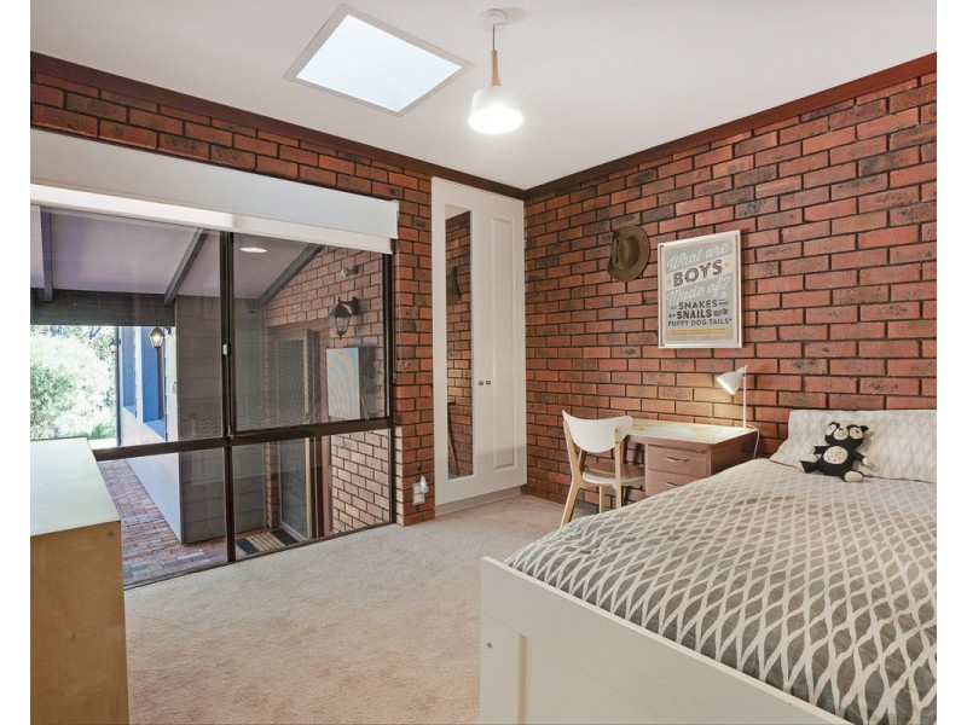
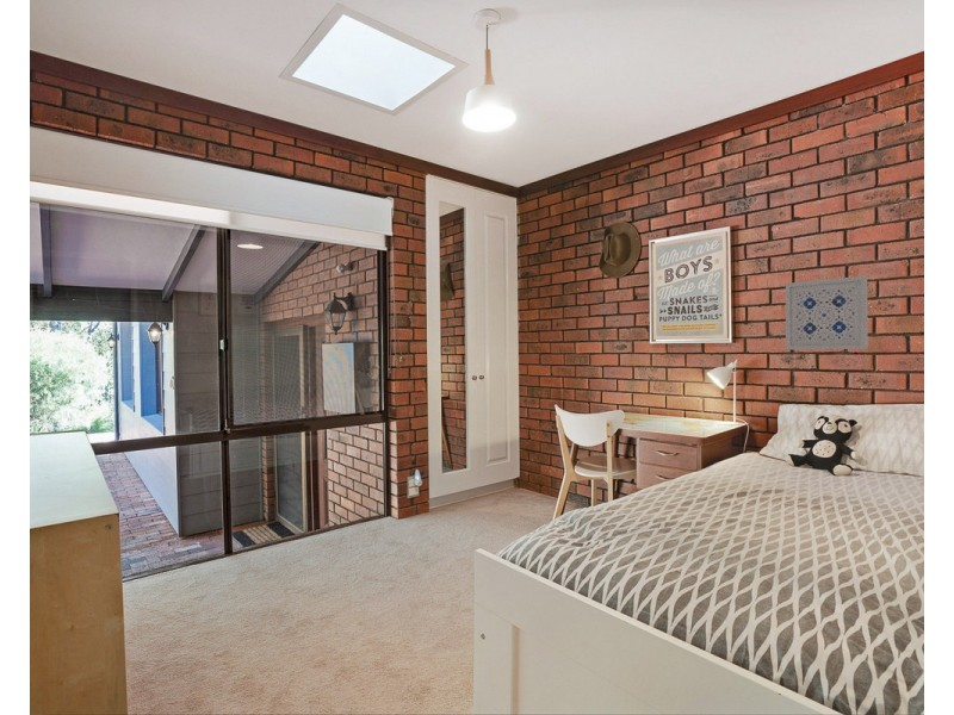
+ wall art (824, 315)
